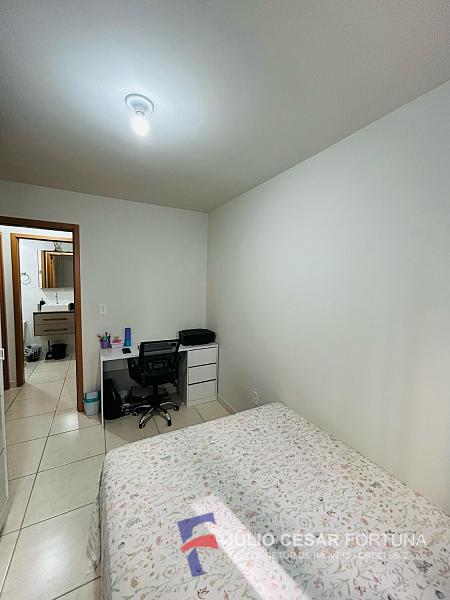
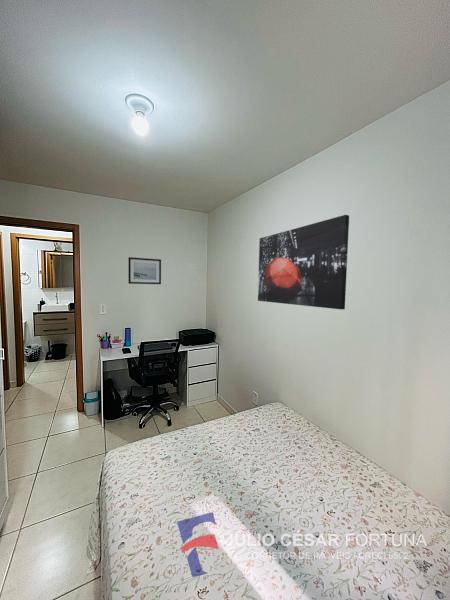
+ wall art (294, 267)
+ wall art (145, 271)
